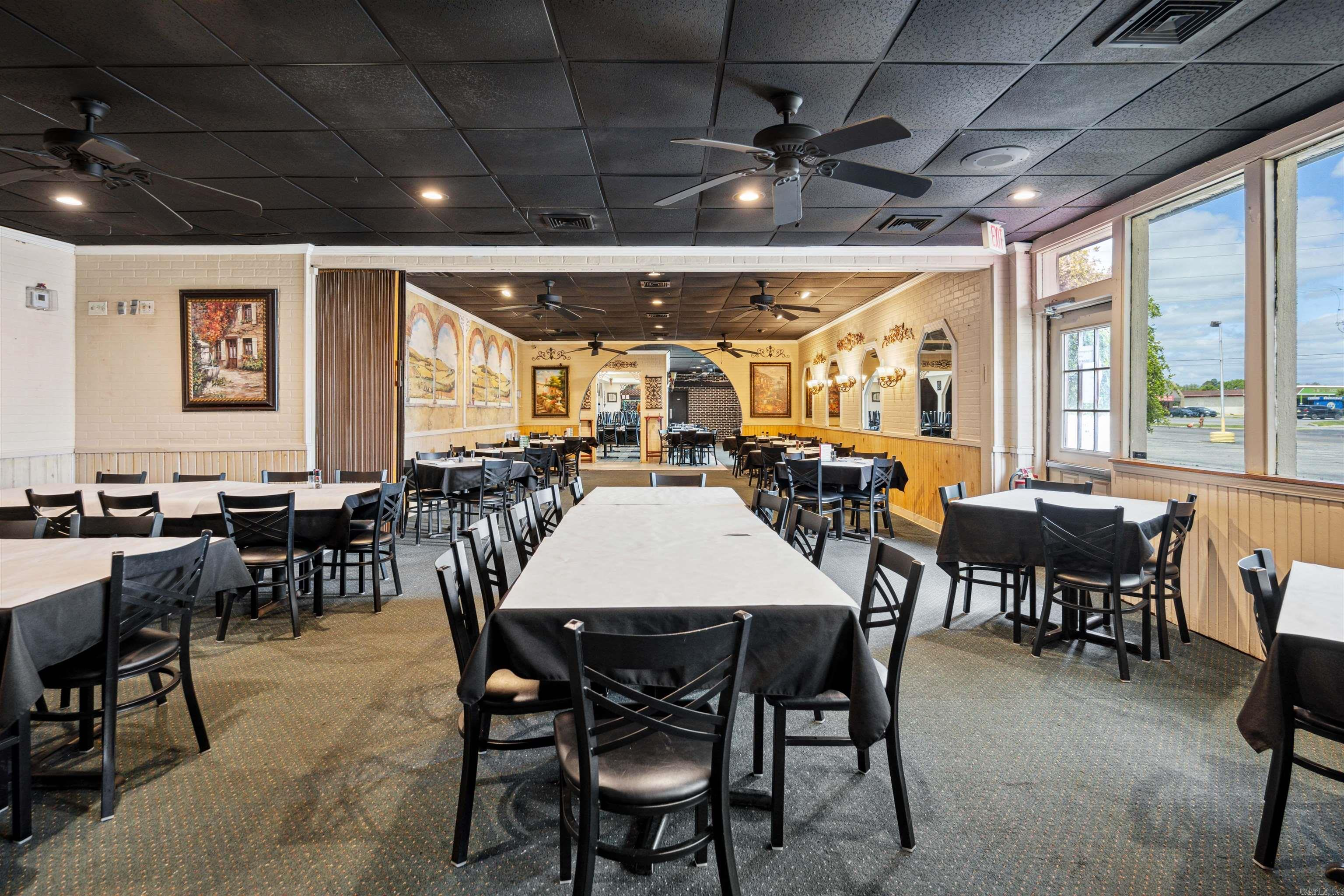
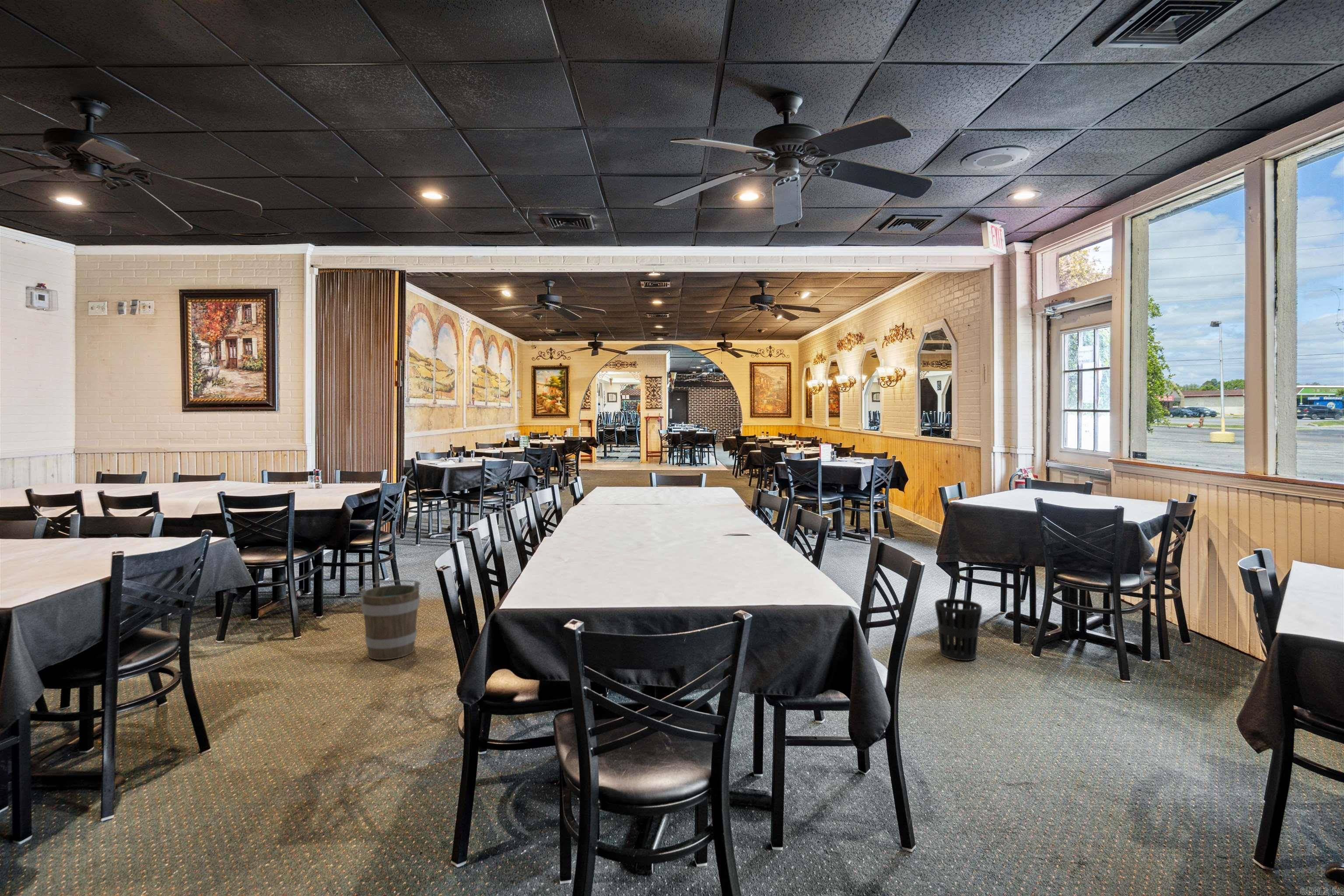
+ bucket (390, 618)
+ wastebasket (958, 629)
